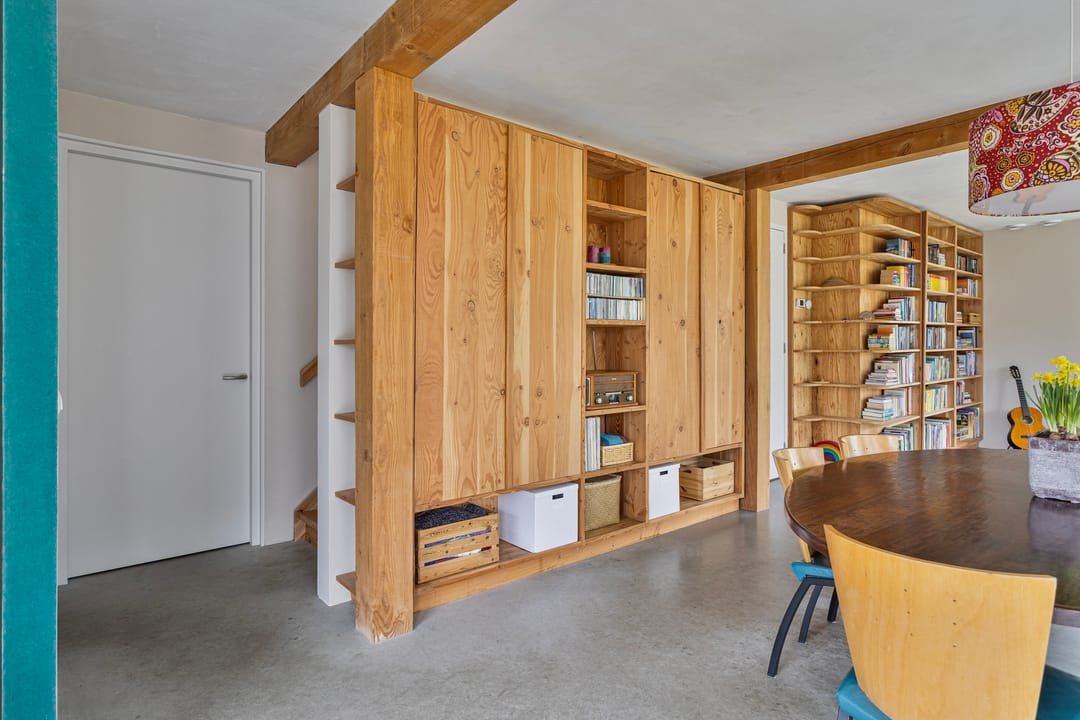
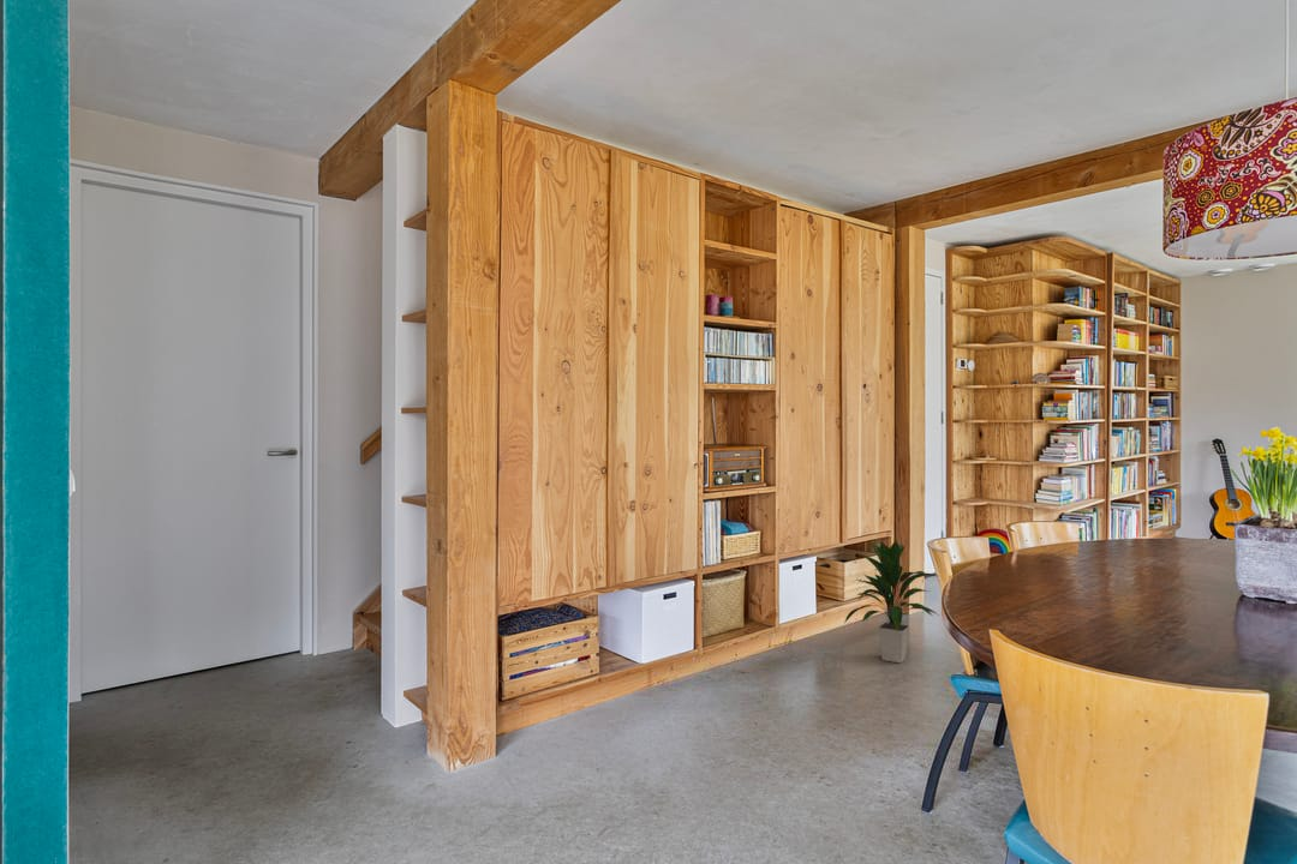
+ indoor plant (890, 596)
